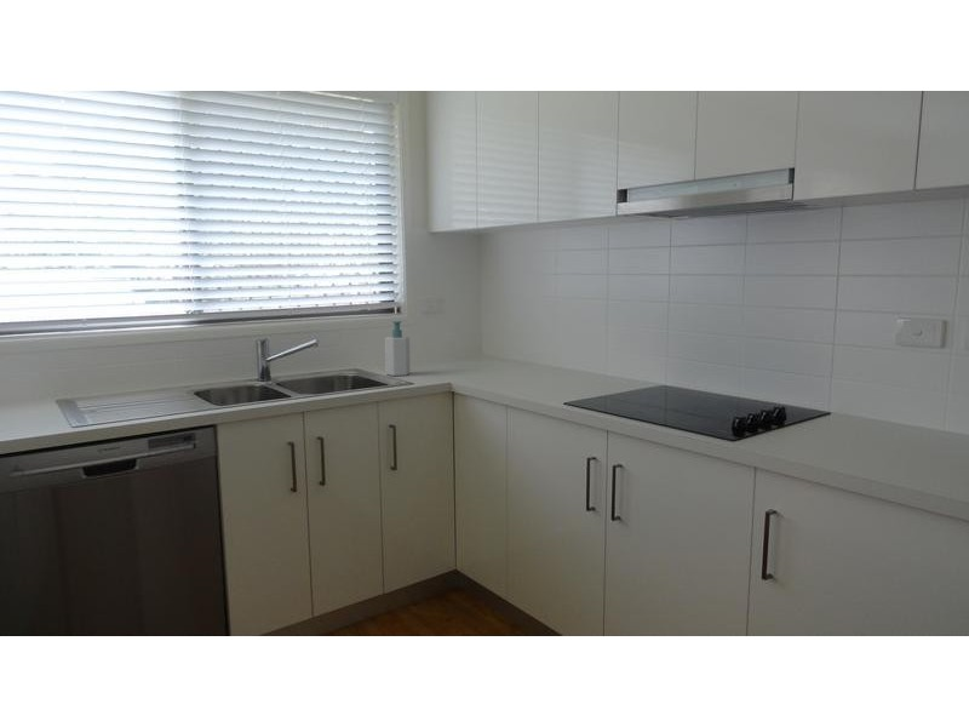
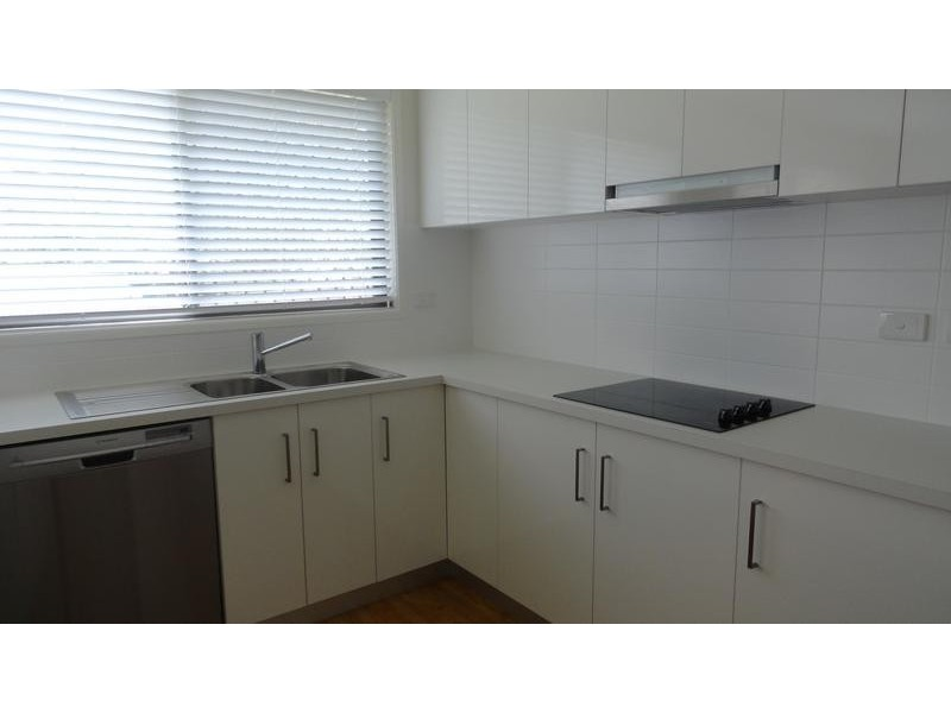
- soap bottle (397, 348)
